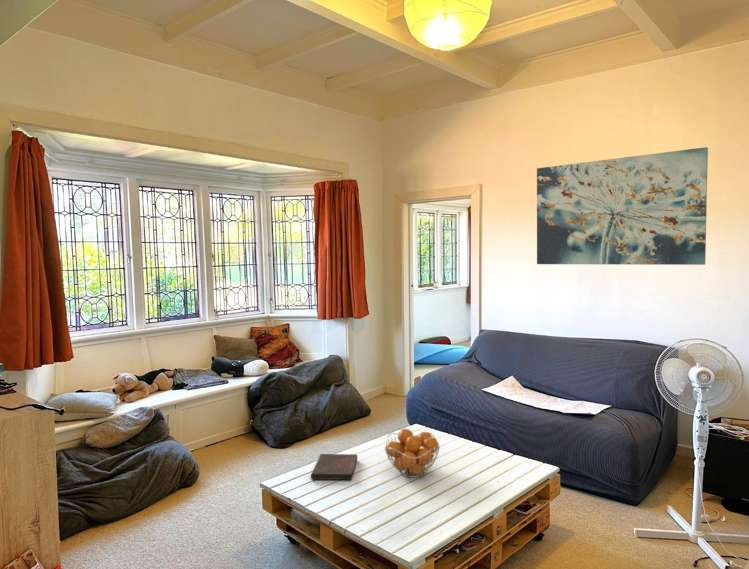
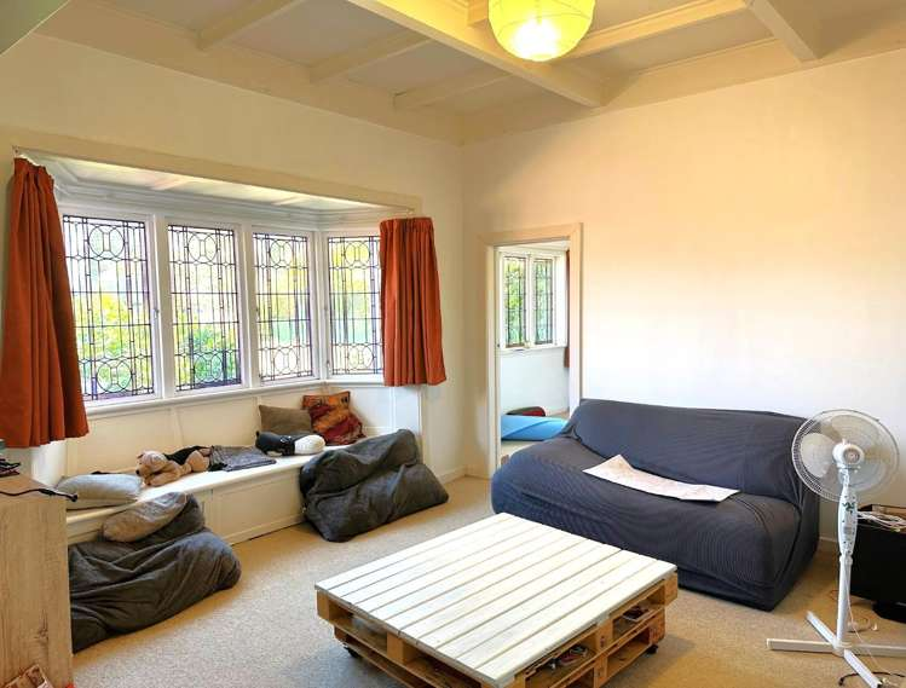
- book (335, 466)
- wall art (613, 212)
- fruit basket (412, 452)
